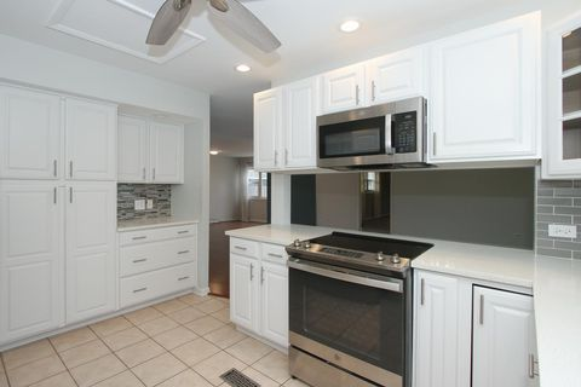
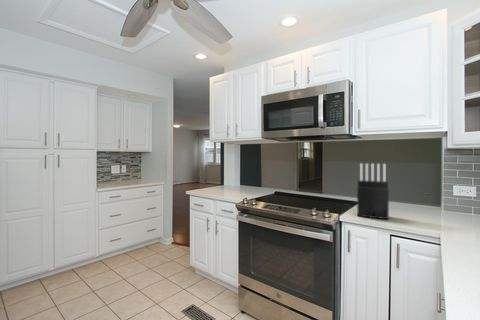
+ knife block (372, 190)
